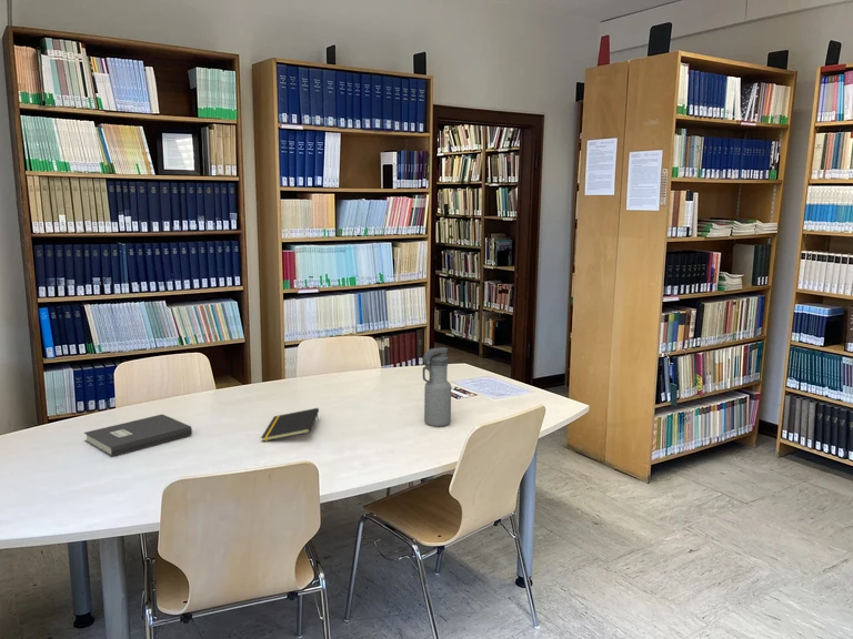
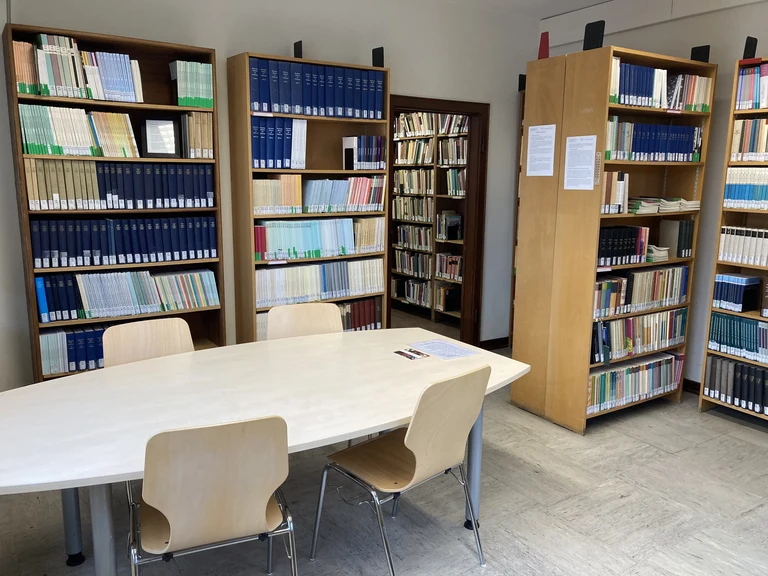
- notepad (291, 424)
- water bottle (436, 386)
- book (139, 434)
